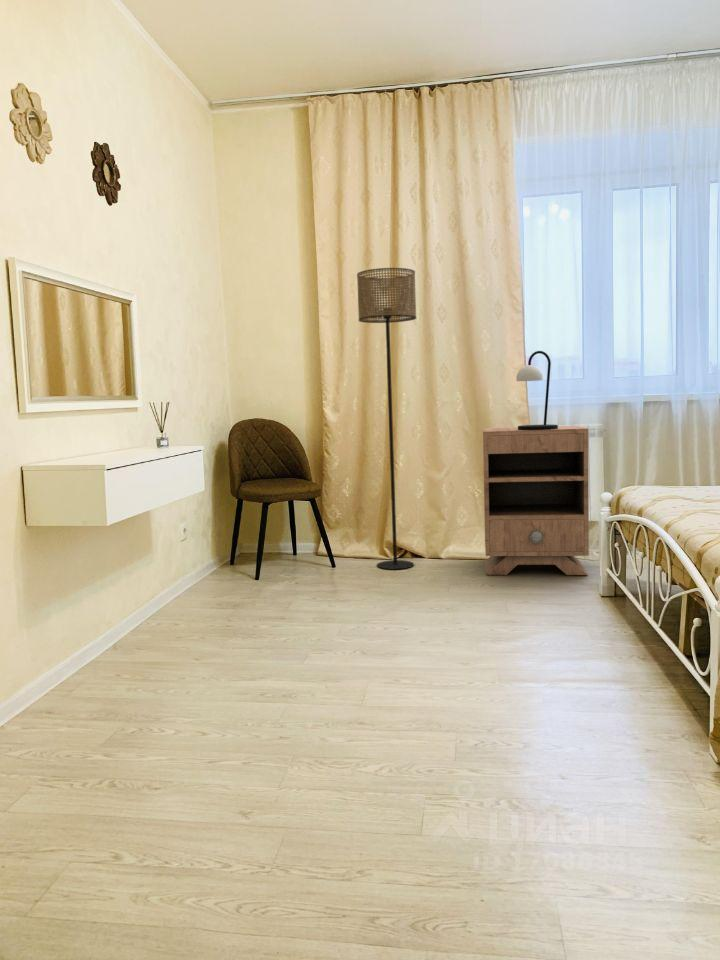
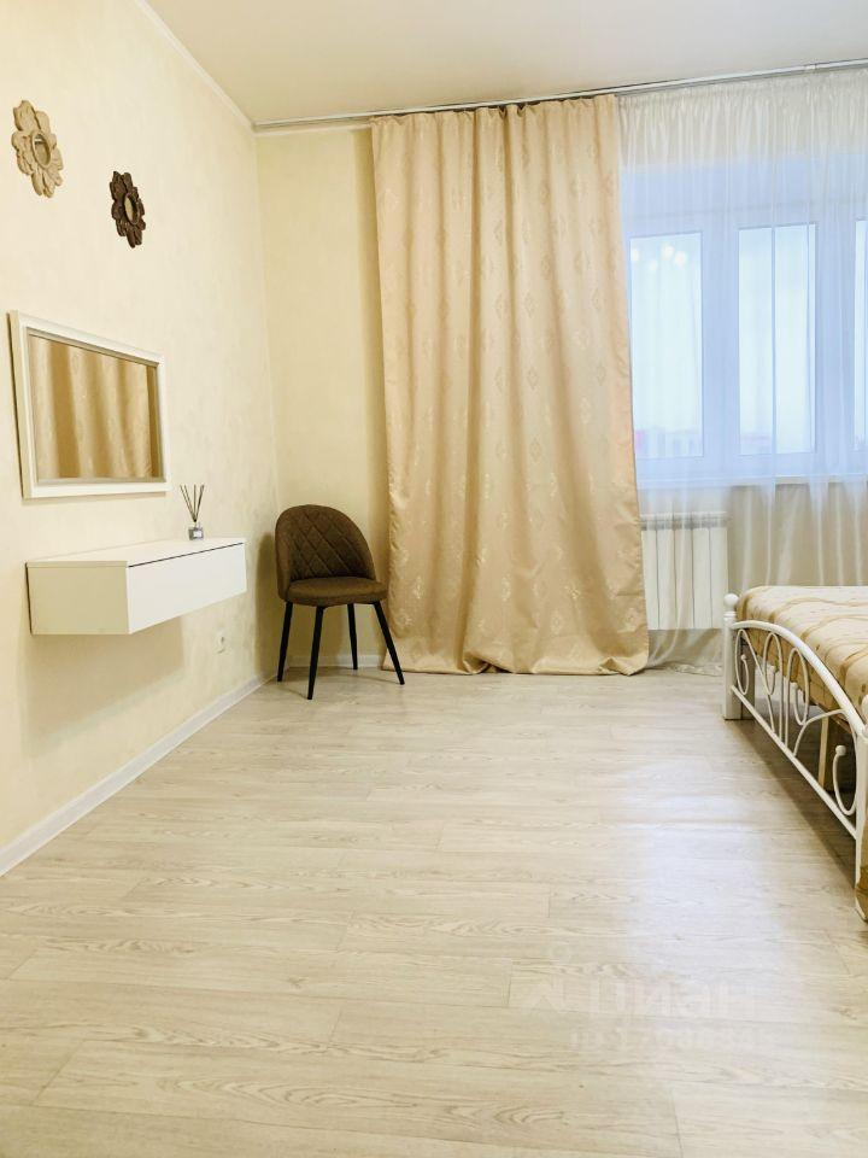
- floor lamp (390, 422)
- table lamp (546, 389)
- nightstand (533, 499)
